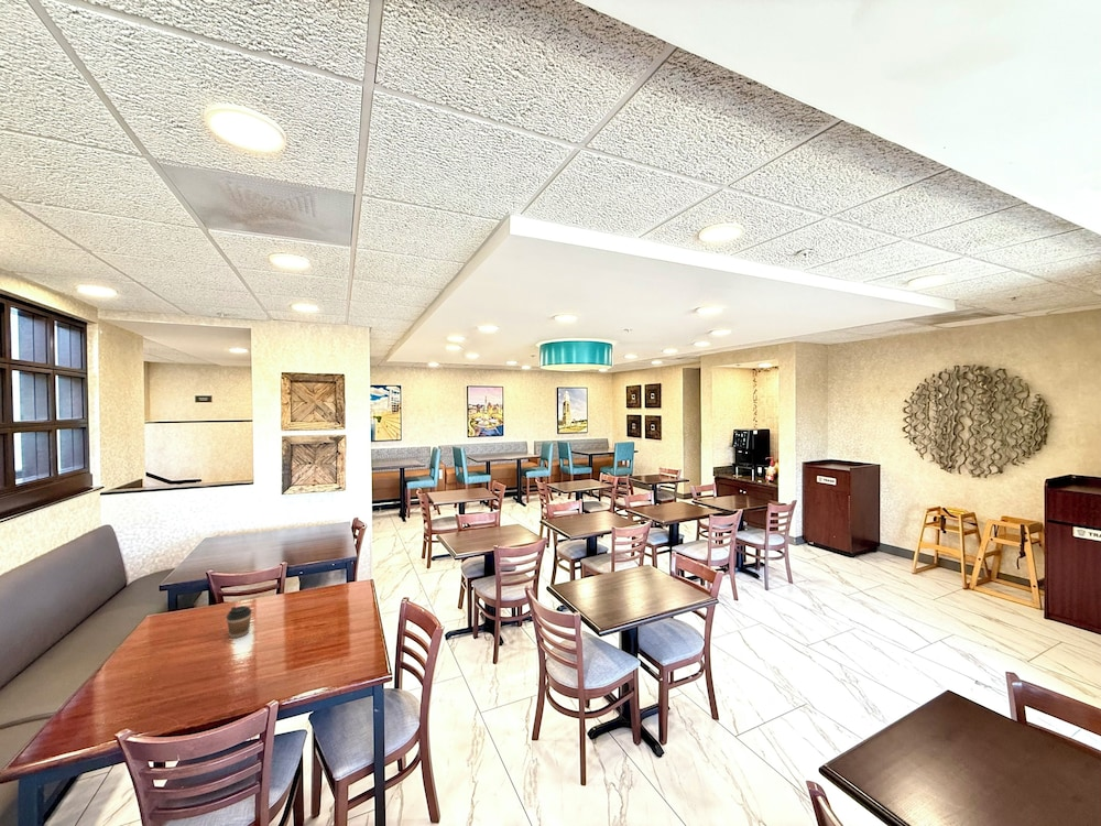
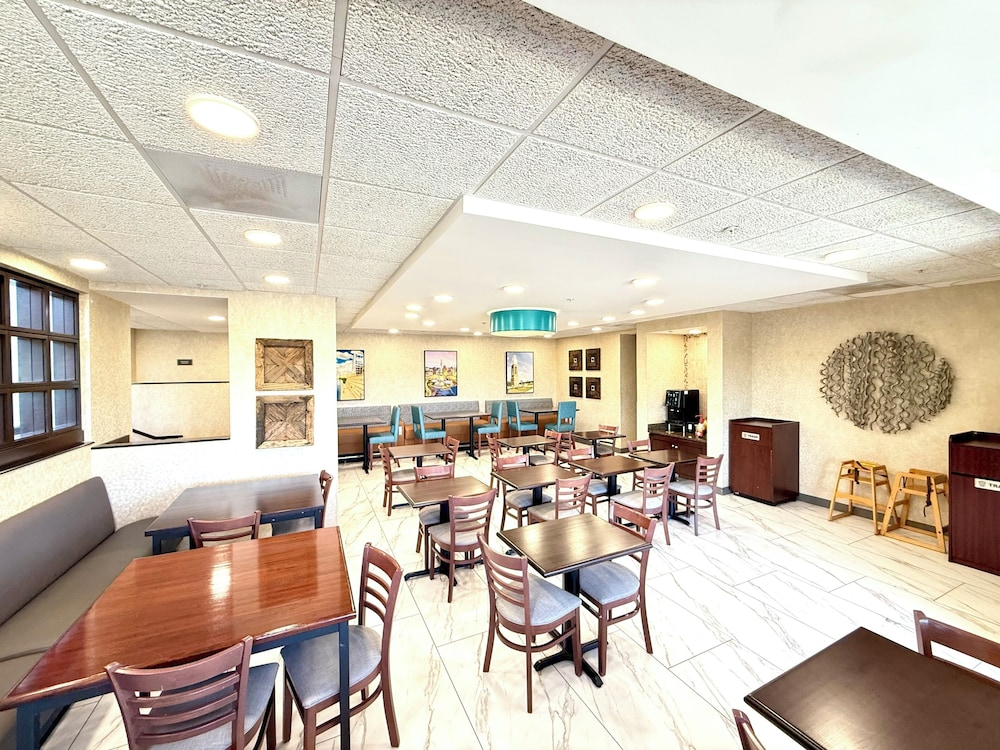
- coffee cup (239, 620)
